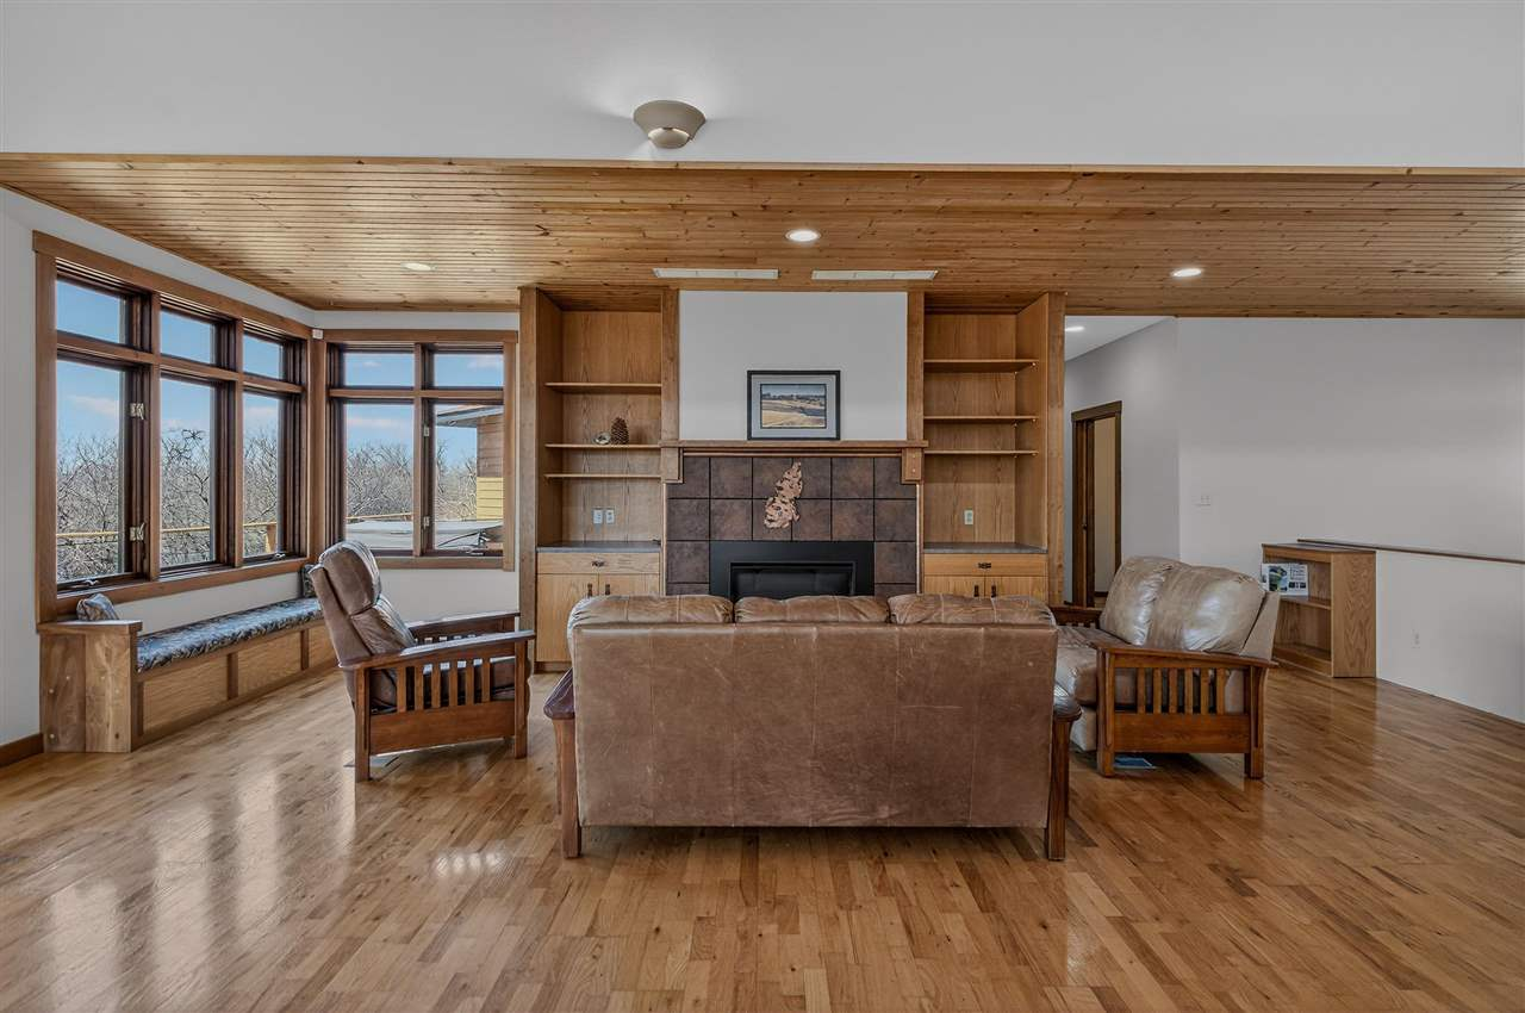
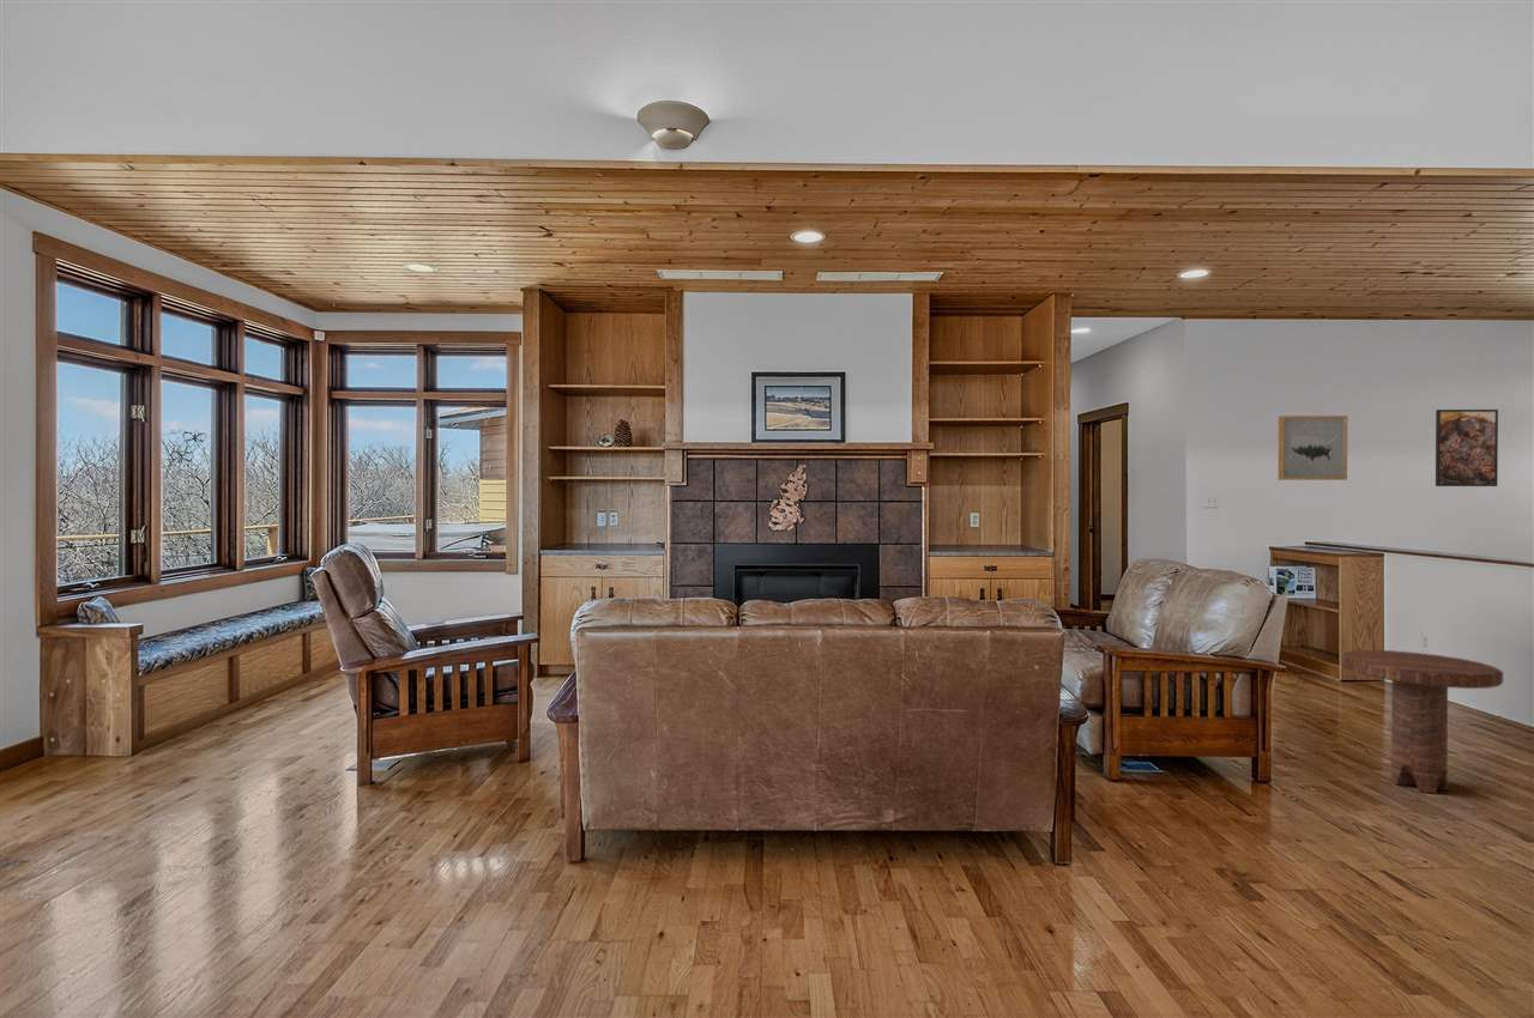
+ wall art (1312, 448)
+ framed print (1466, 448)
+ side table (1417, 723)
